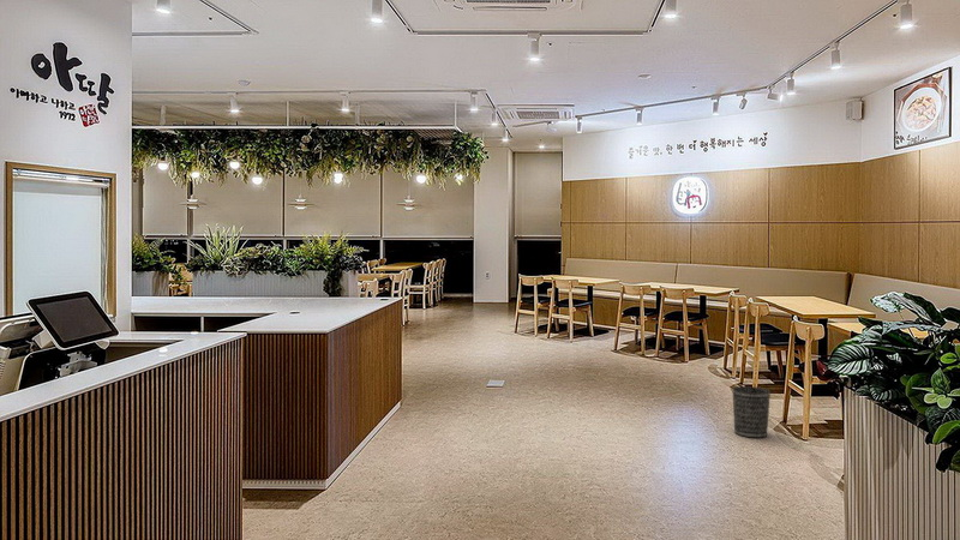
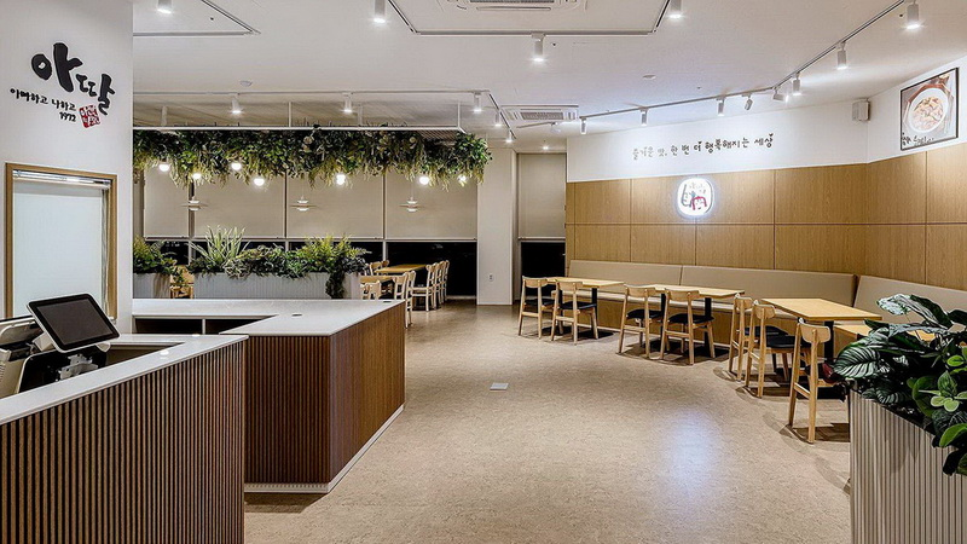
- wastebasket (750, 412)
